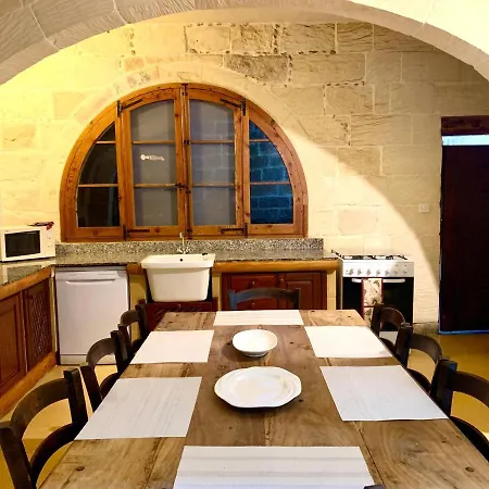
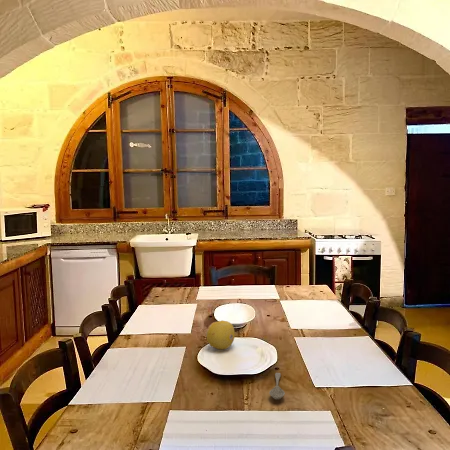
+ soupspoon (277, 384)
+ fruit (220, 334)
